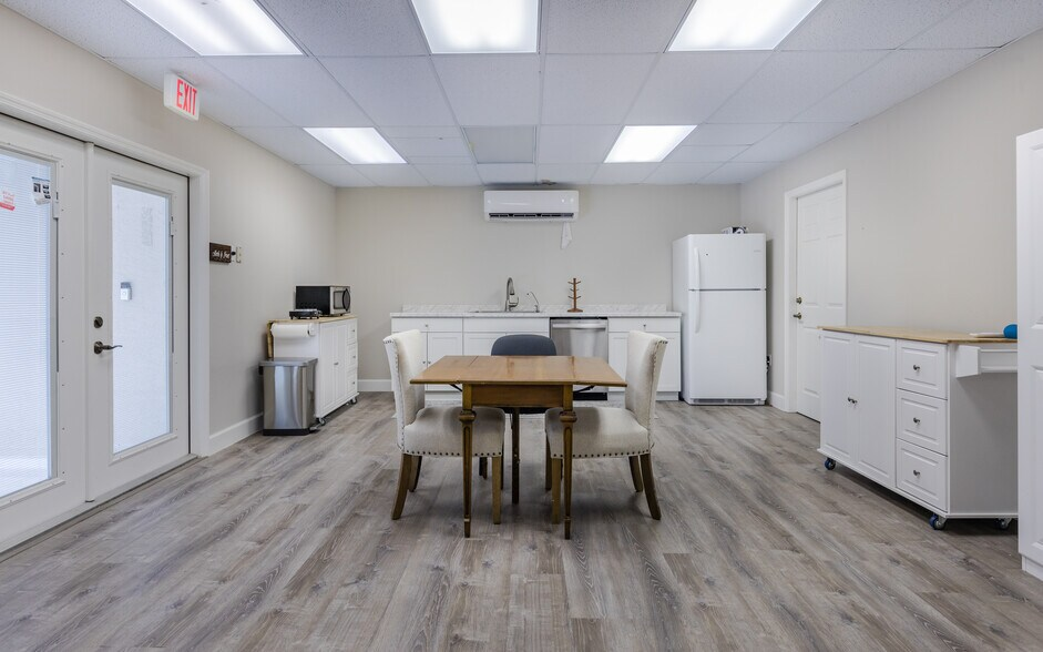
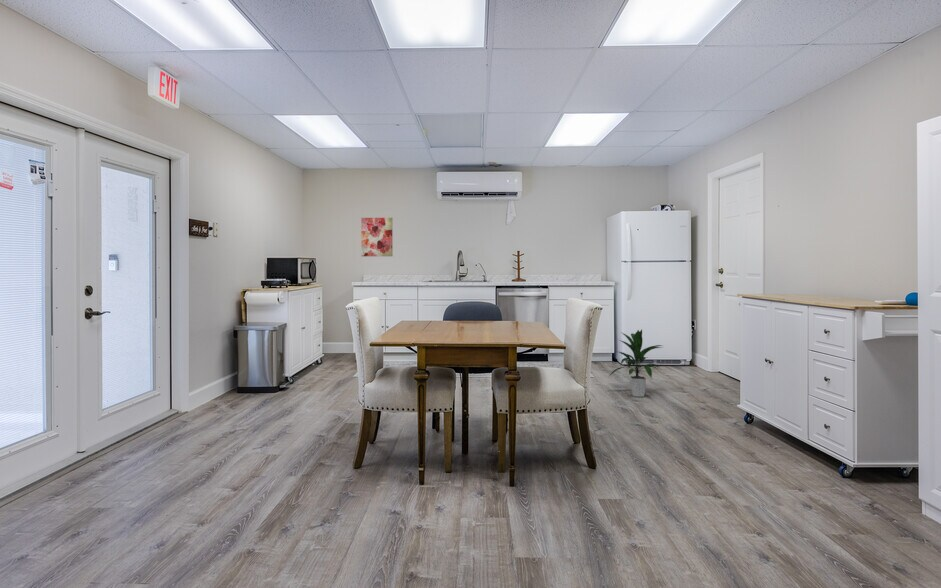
+ indoor plant (636, 361)
+ wall art (376, 237)
